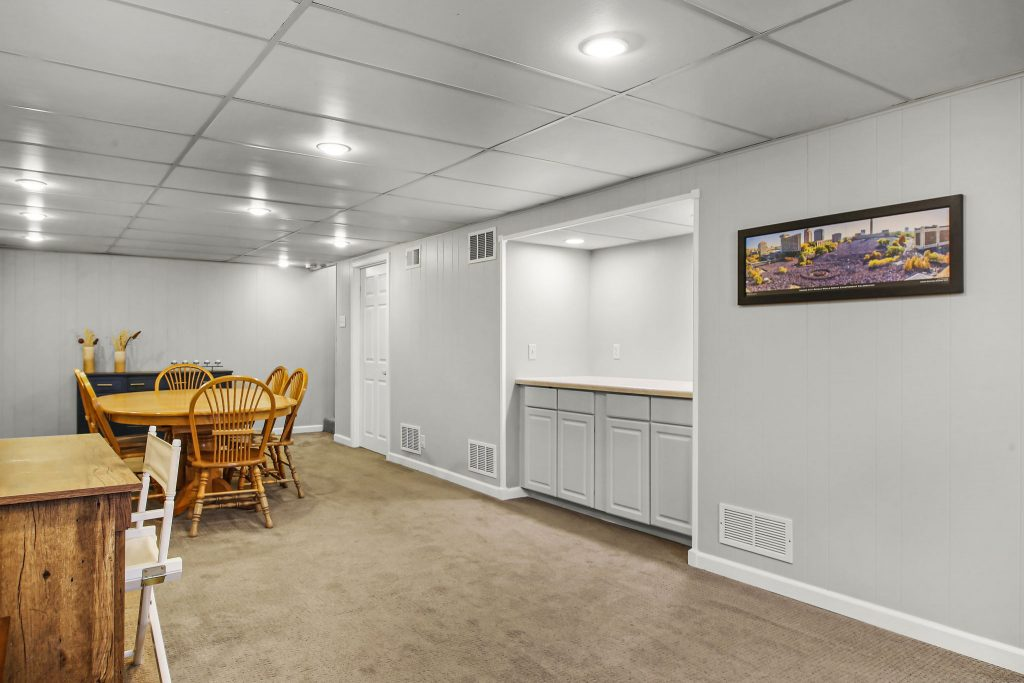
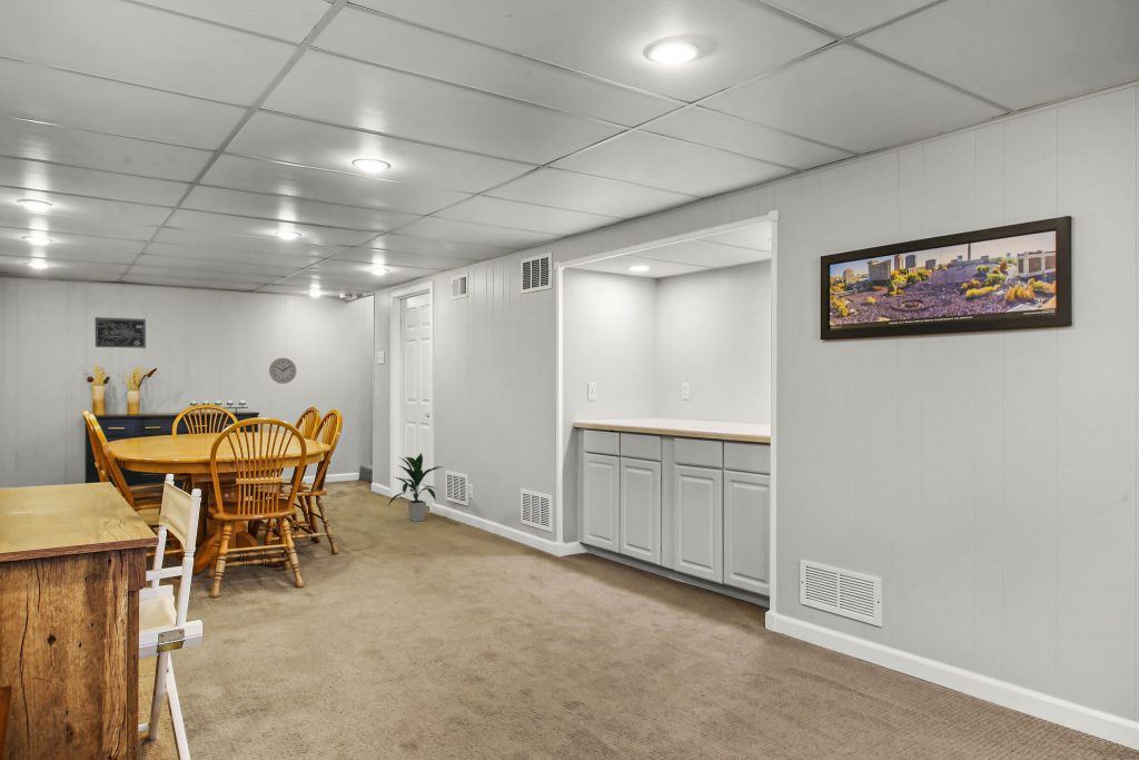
+ indoor plant (414, 485)
+ wall clock (283, 371)
+ wall art (120, 333)
